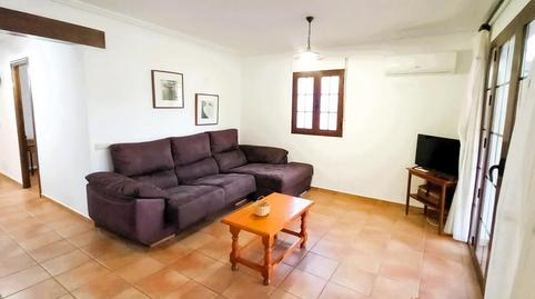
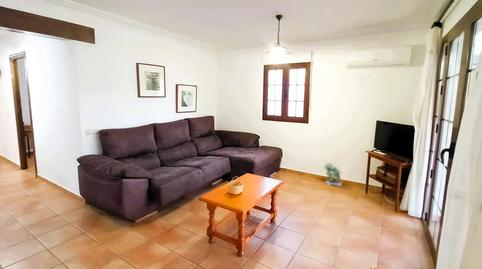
+ potted plant (333, 173)
